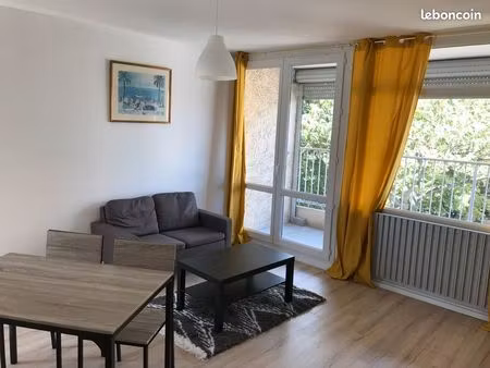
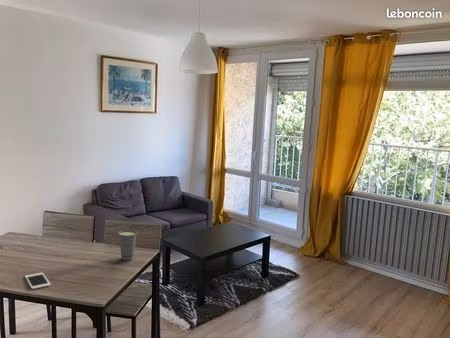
+ cup (127, 245)
+ cell phone (37, 280)
